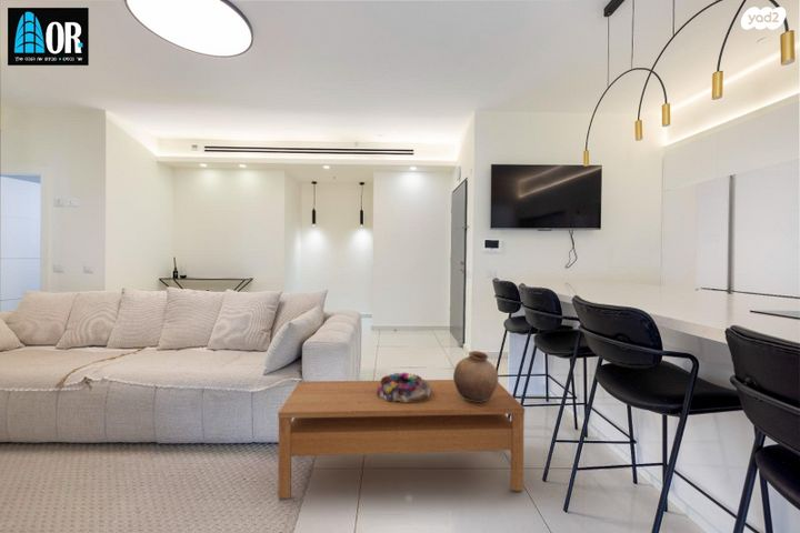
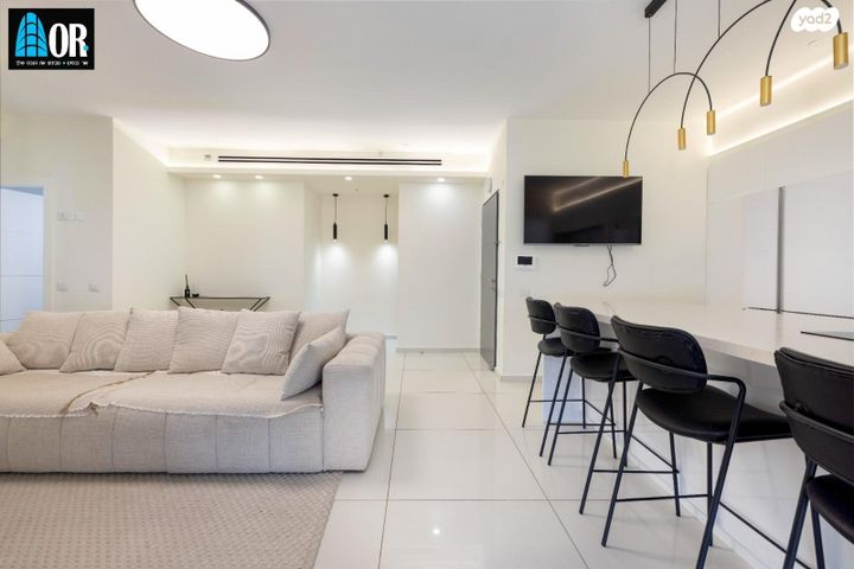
- pottery (476, 375)
- coffee table (400, 431)
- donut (404, 384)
